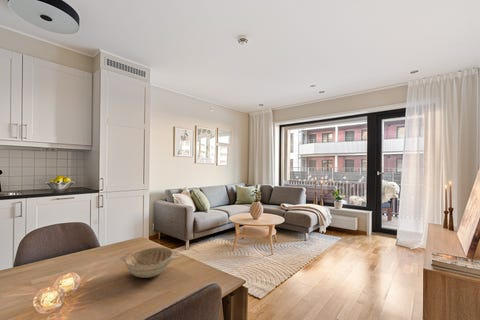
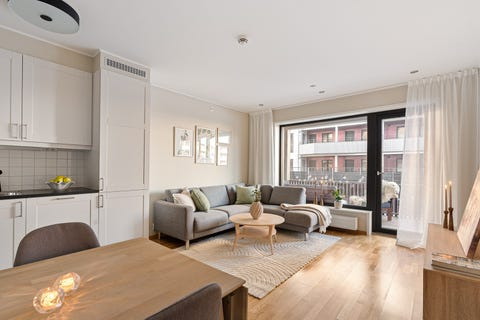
- decorative bowl (149, 263)
